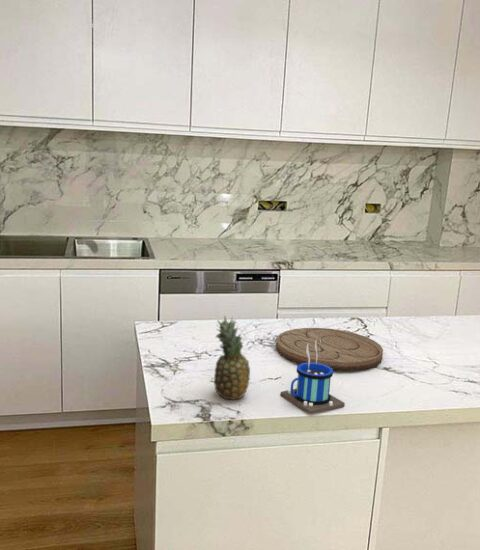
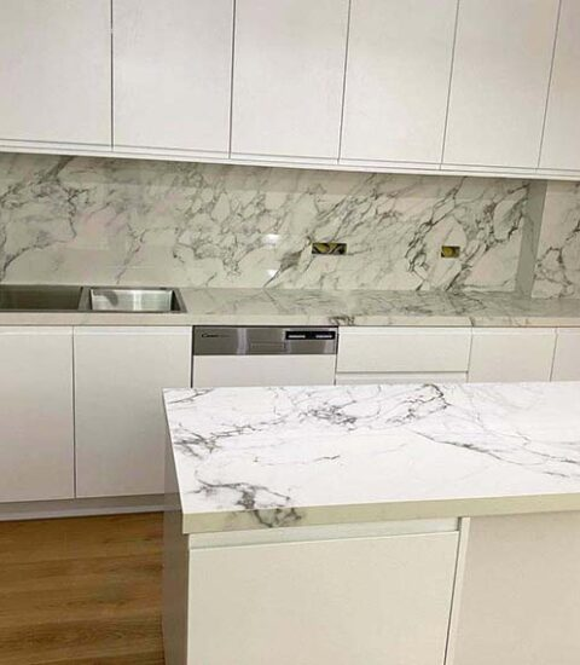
- cutting board (328, 347)
- fruit (231, 356)
- mug (312, 366)
